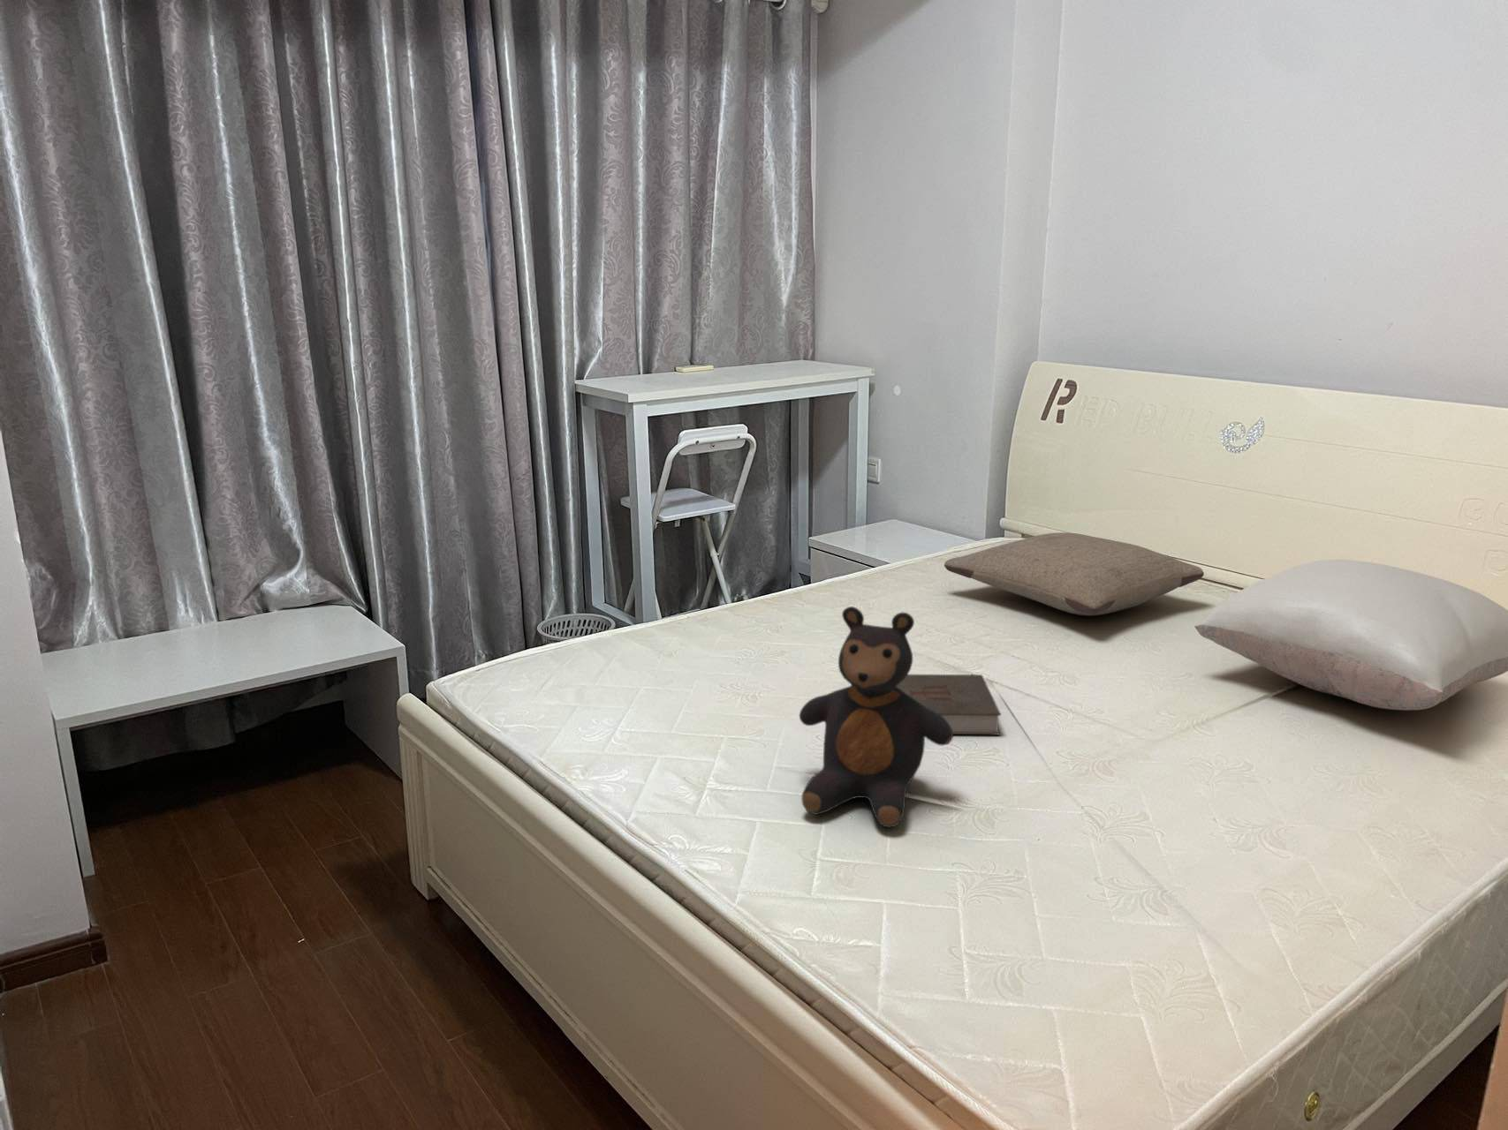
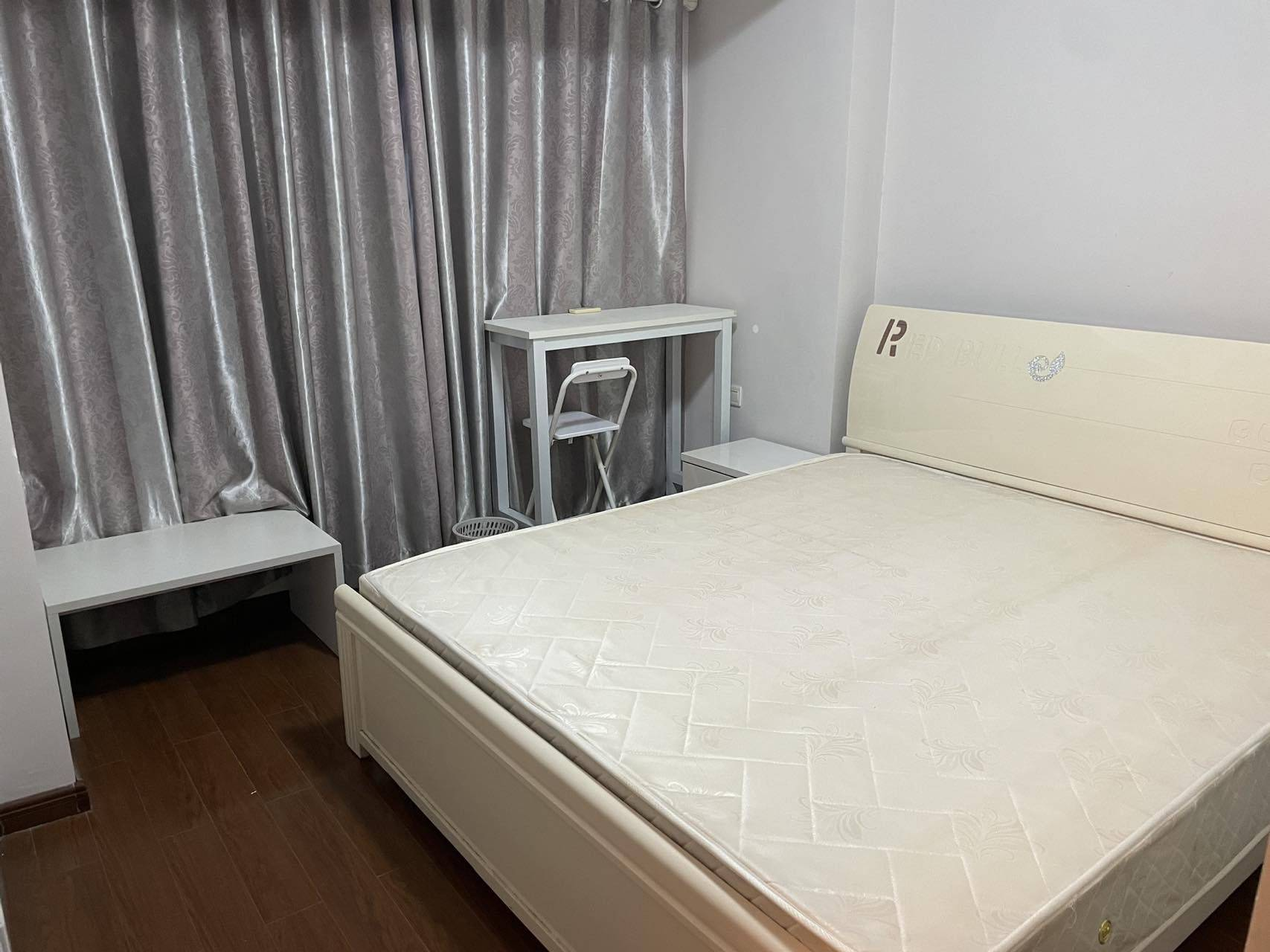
- book (921, 702)
- pillow (1073, 570)
- pillow (1368, 629)
- teddy bear (868, 711)
